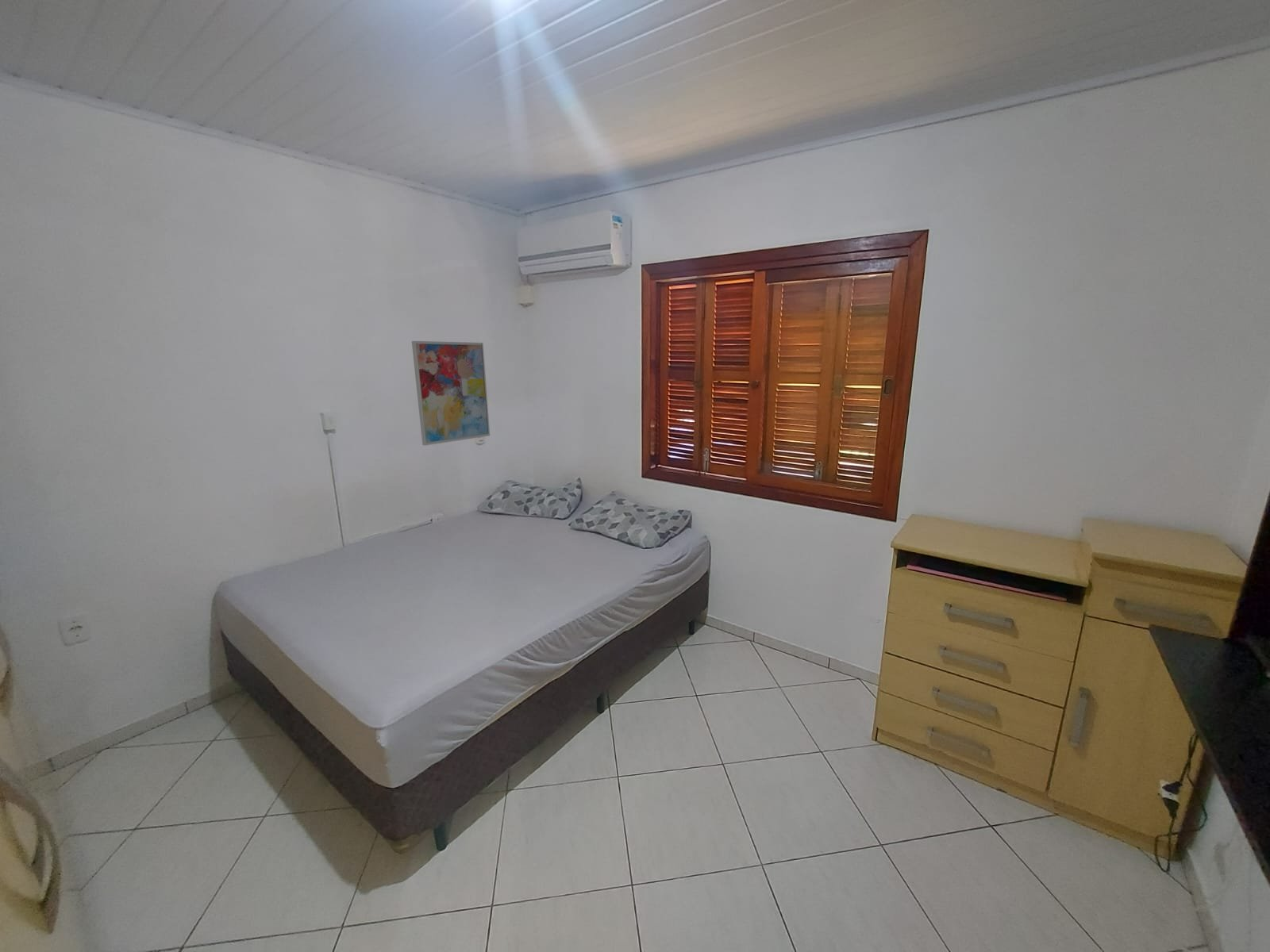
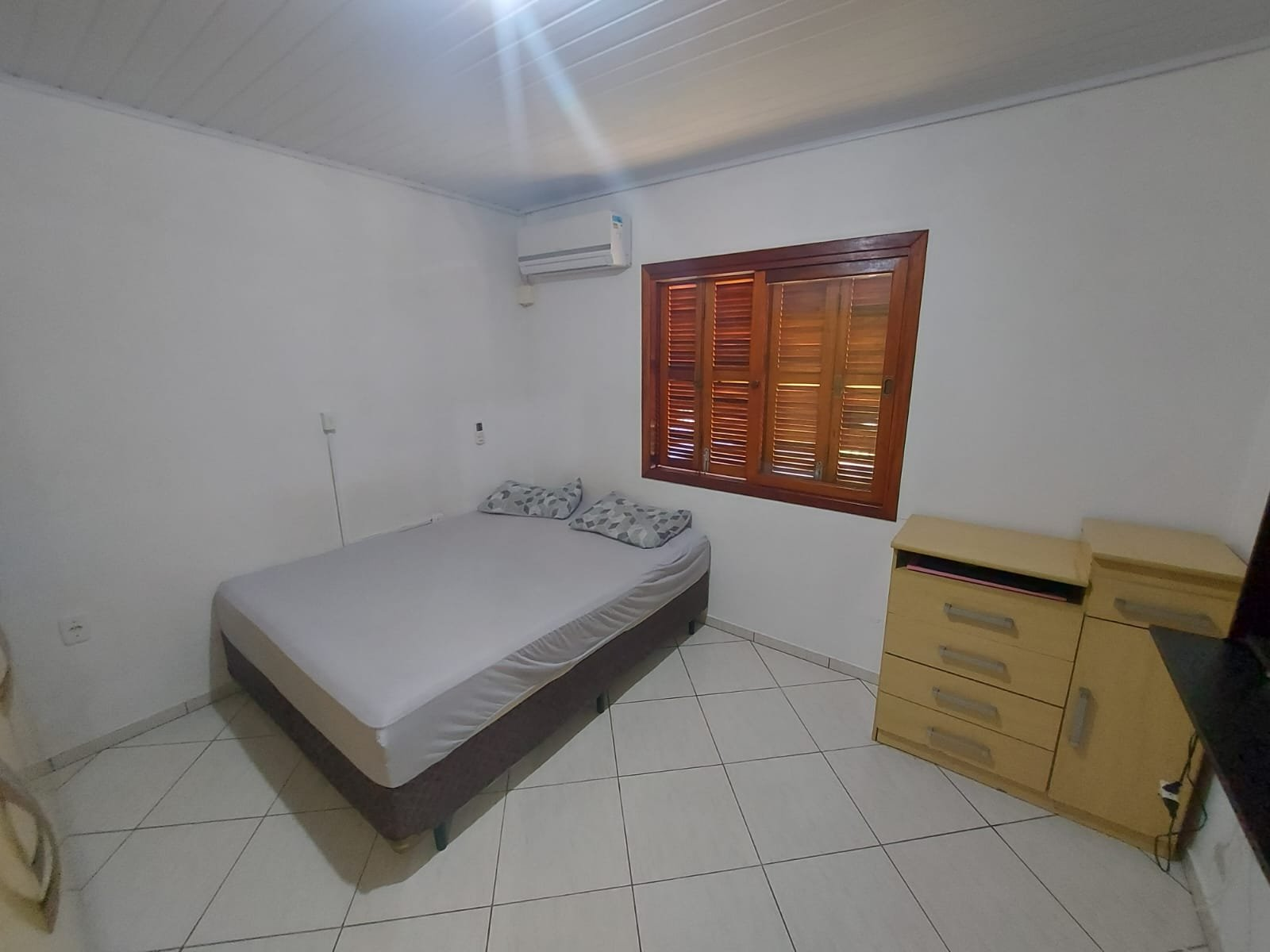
- wall art (453, 392)
